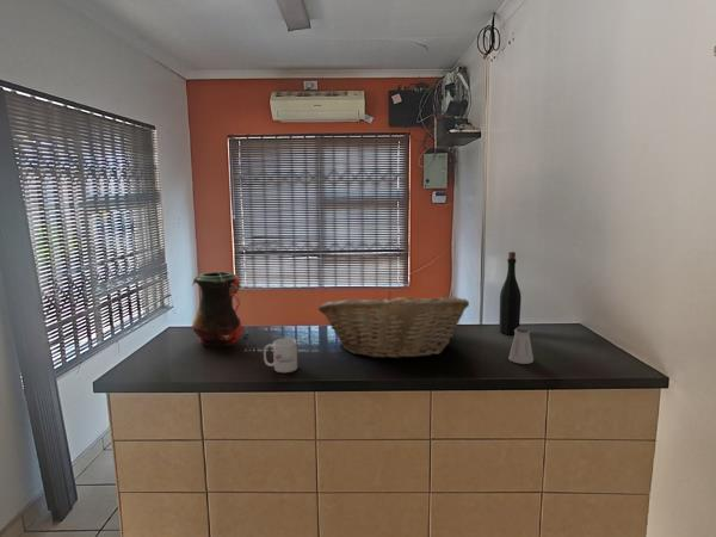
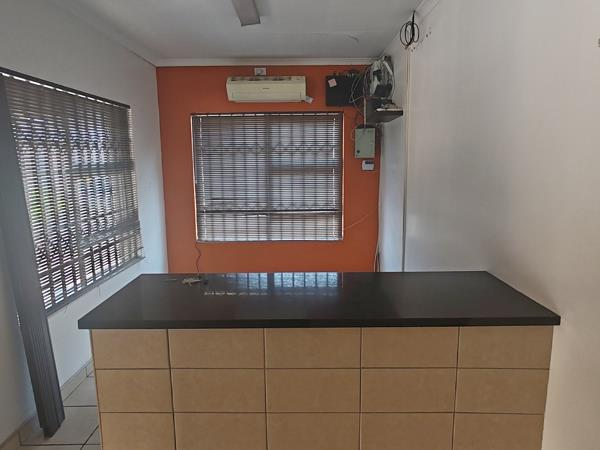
- saltshaker (521, 344)
- mug (279, 354)
- vase (214, 308)
- fruit basket (393, 317)
- bottle (510, 292)
